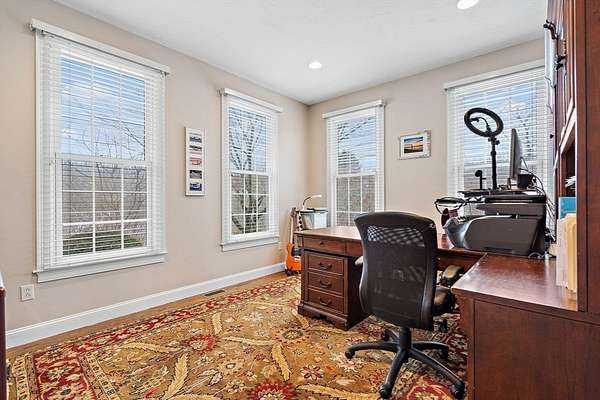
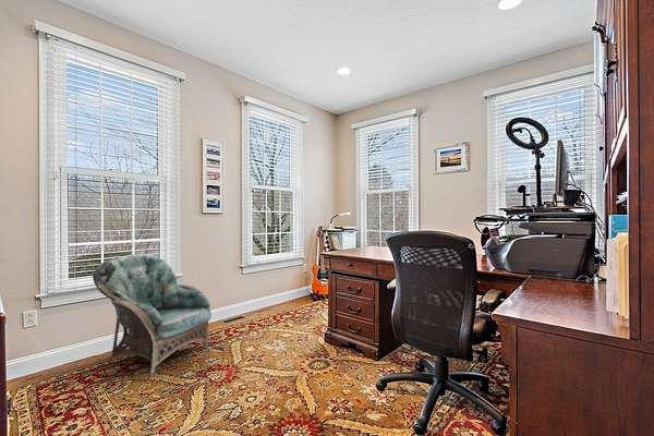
+ armchair (154, 305)
